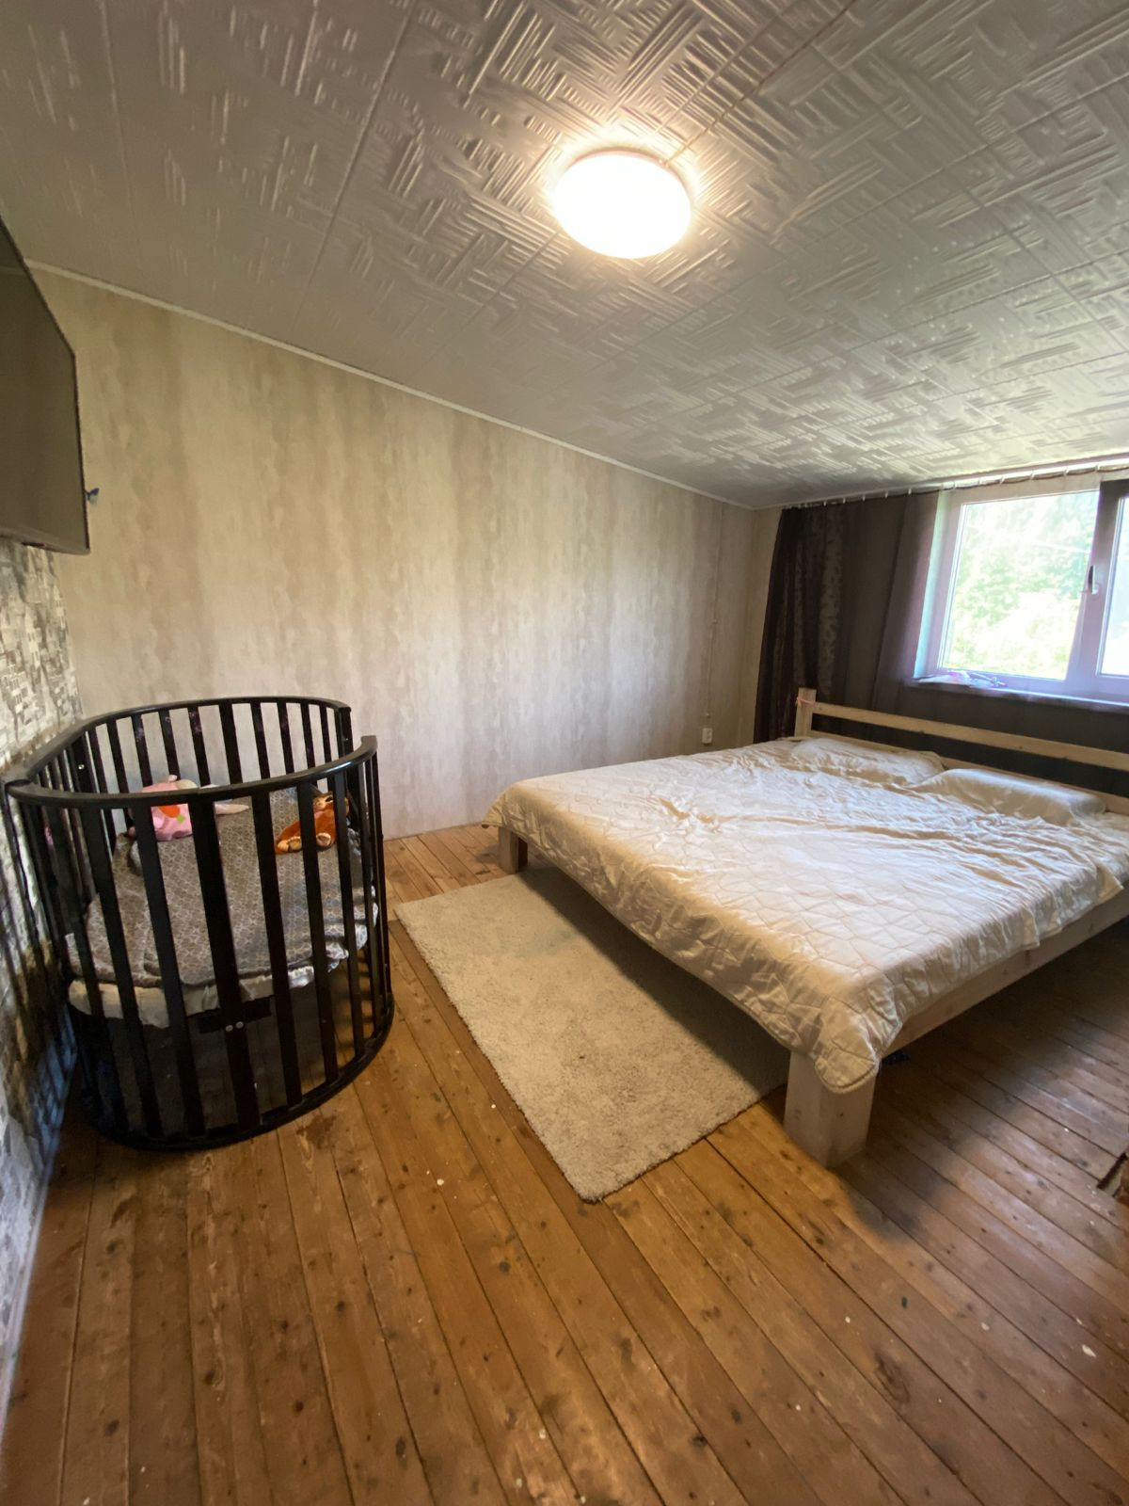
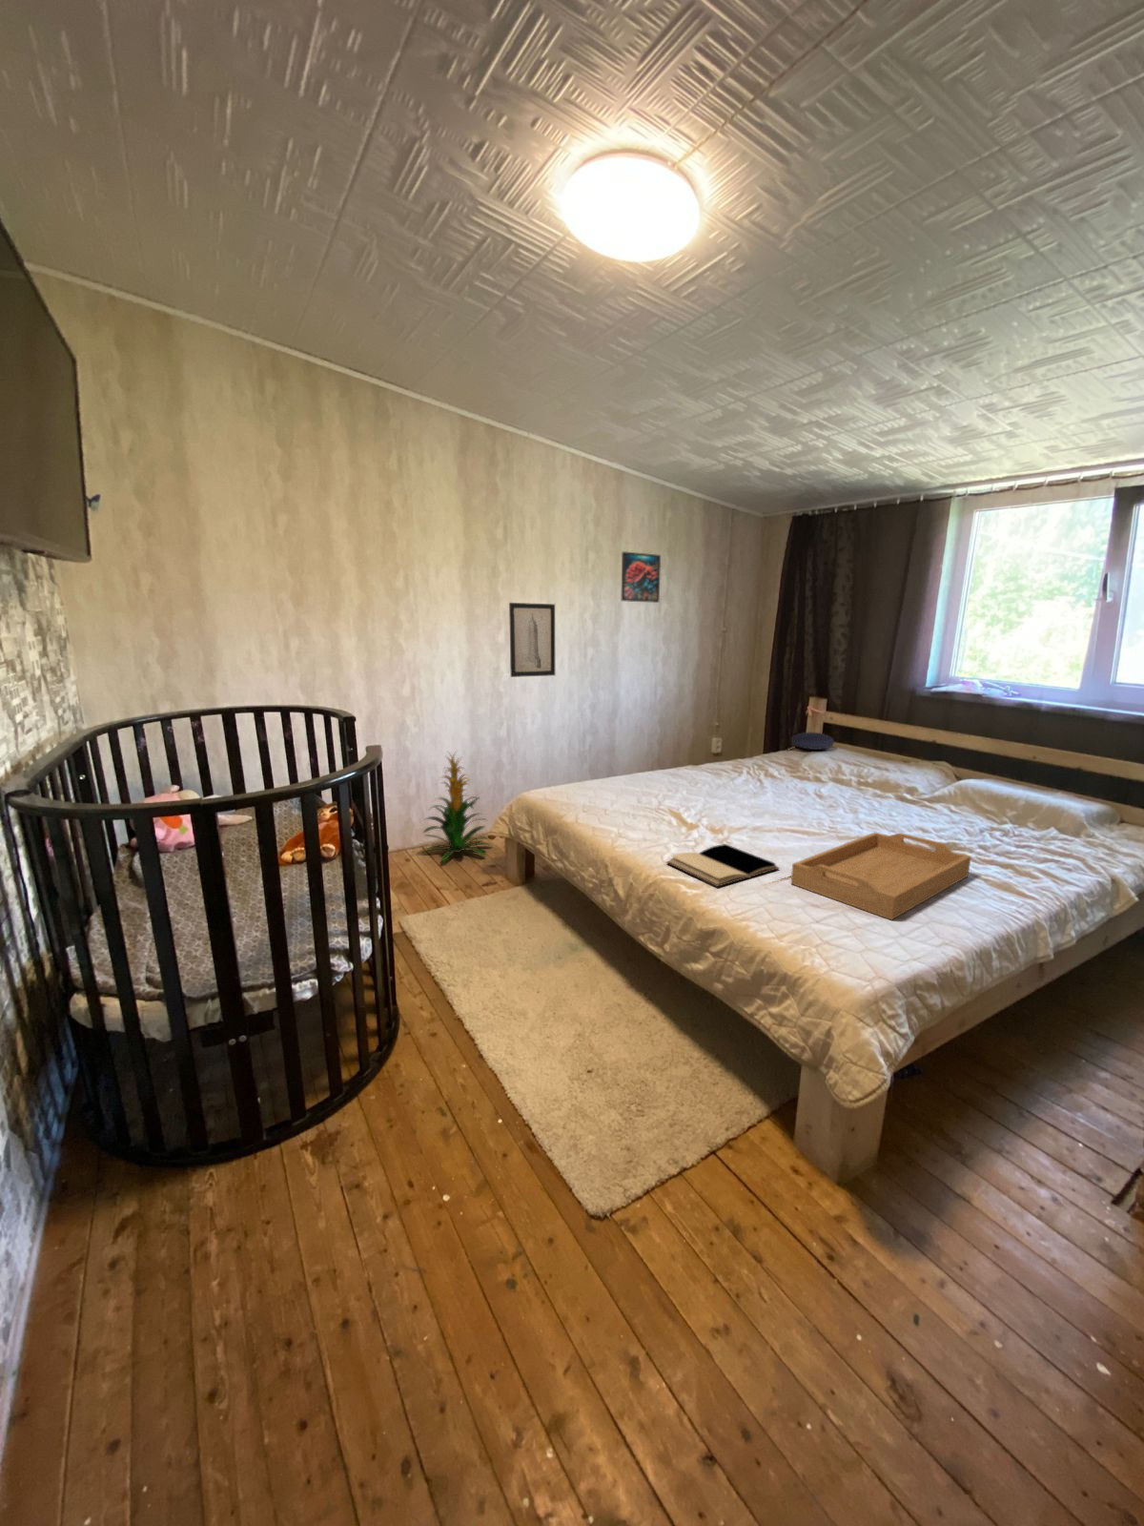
+ serving tray (882, 866)
+ indoor plant (455, 803)
+ wall art (532, 640)
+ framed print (640, 577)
+ book (722, 863)
+ cushion (812, 740)
